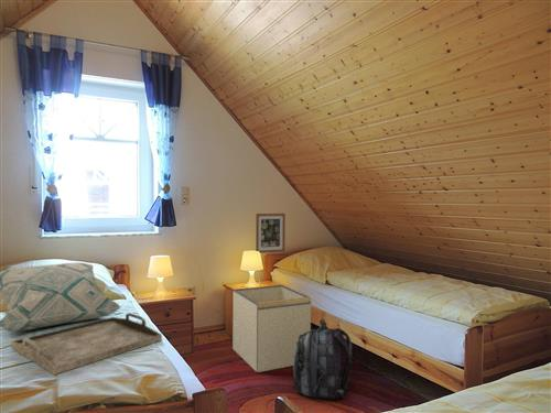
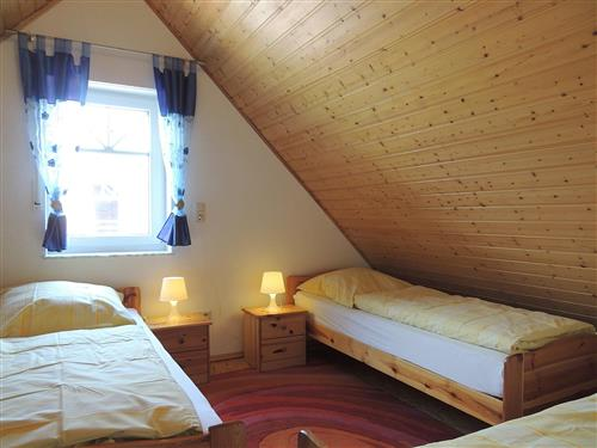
- serving tray (88, 335)
- storage bin (270, 324)
- wall art (270, 232)
- backpack (322, 355)
- decorative pillow (53, 293)
